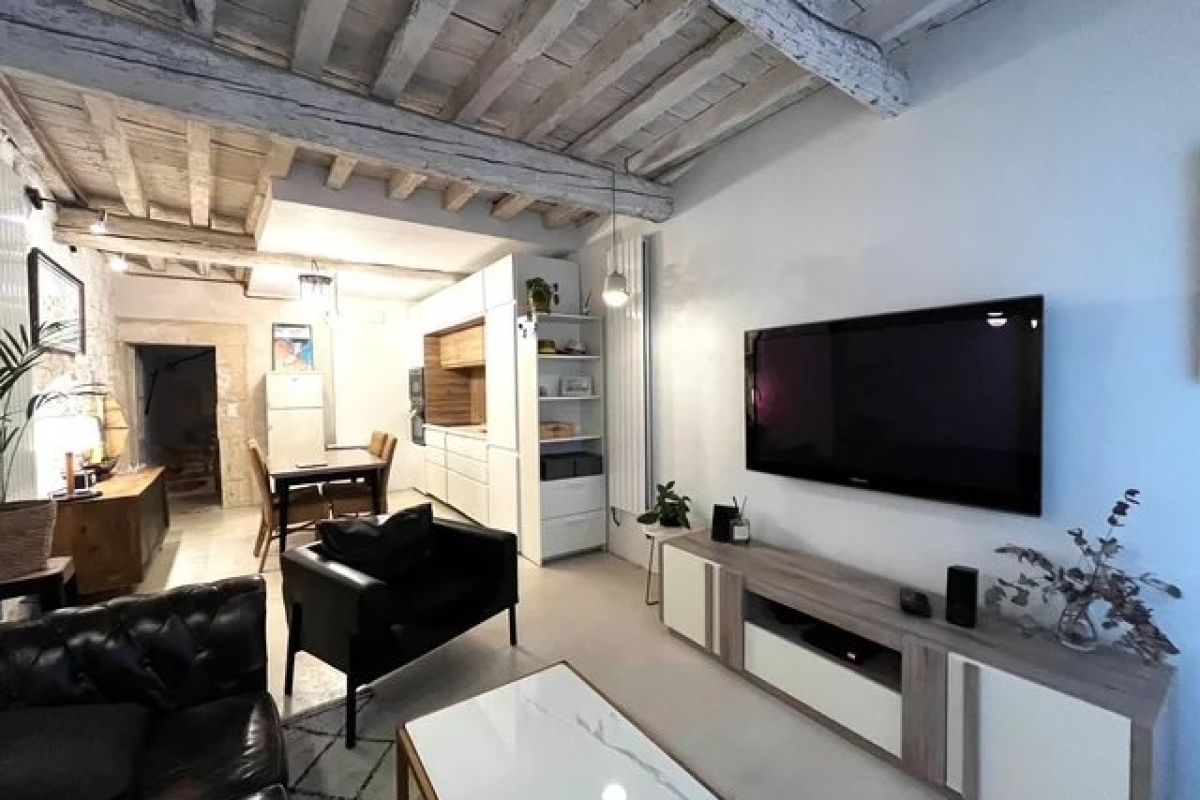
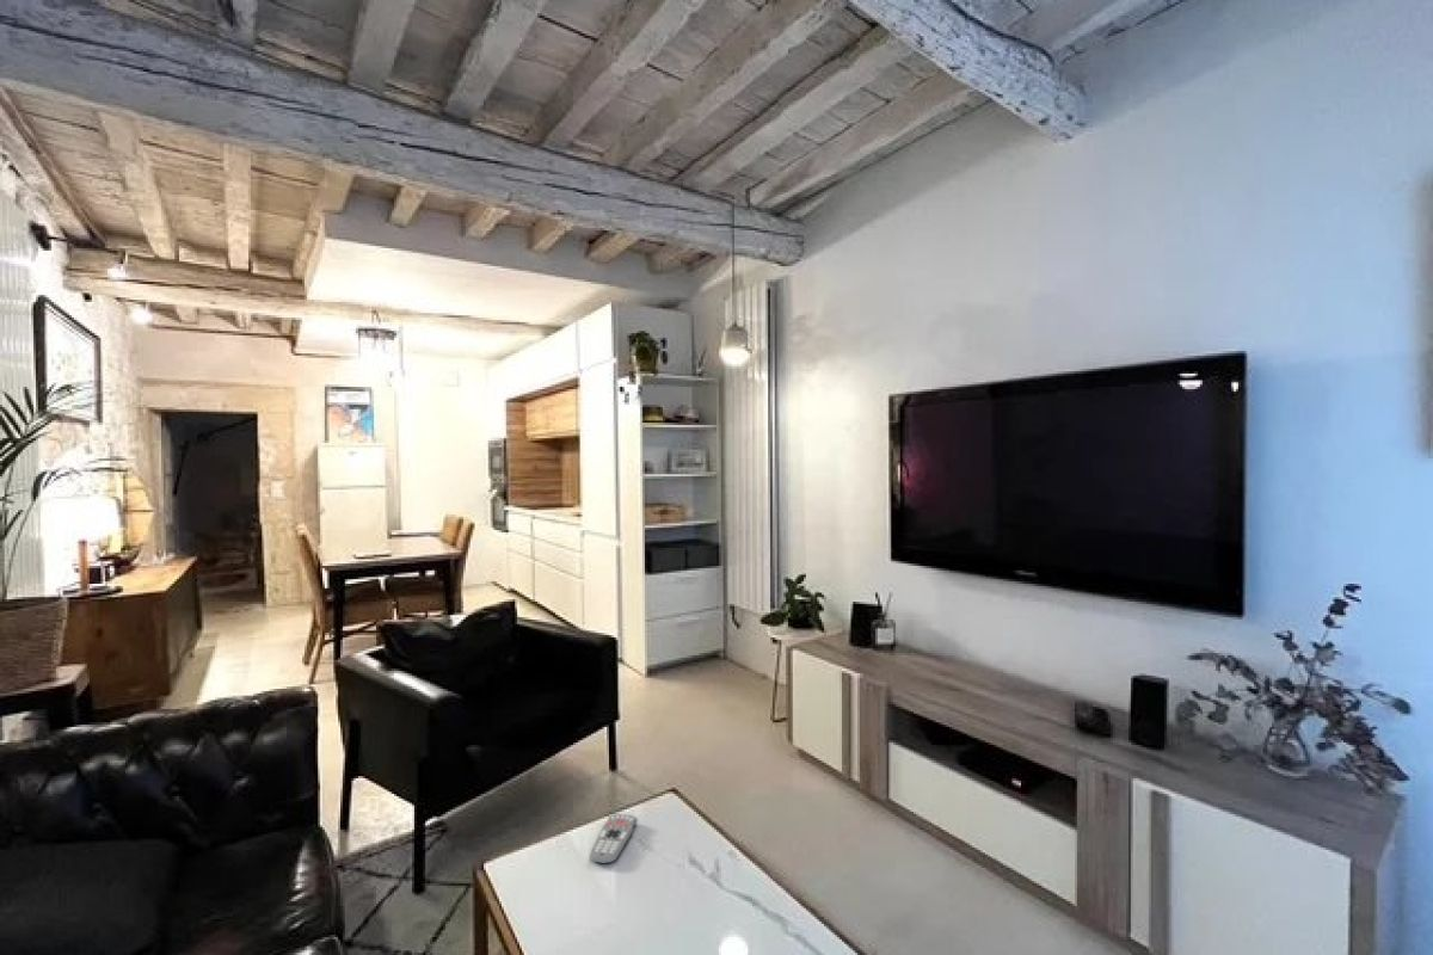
+ remote control (613, 838)
